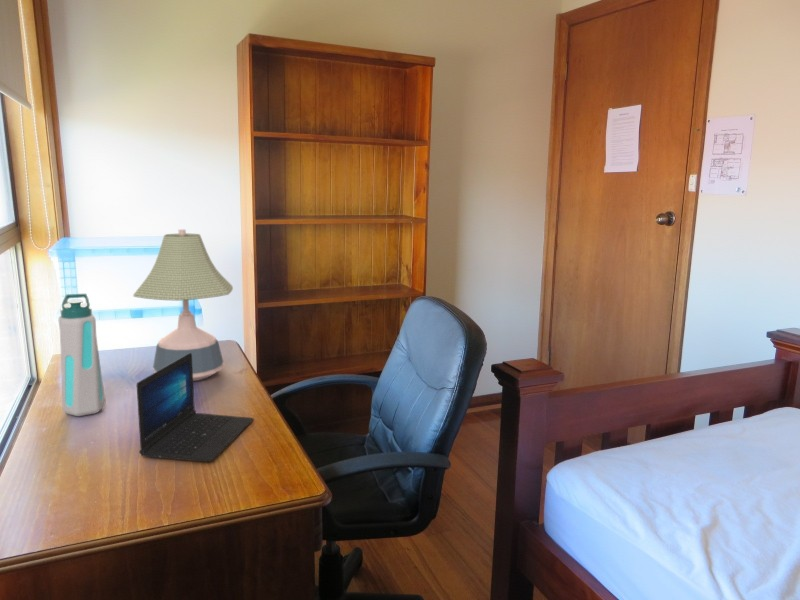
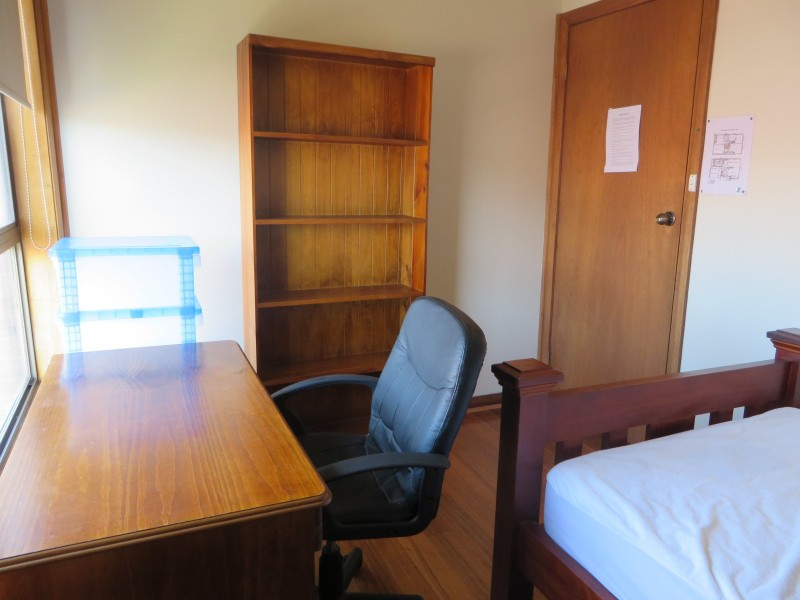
- desk lamp (185, 303)
- water bottle (79, 354)
- laptop (193, 403)
